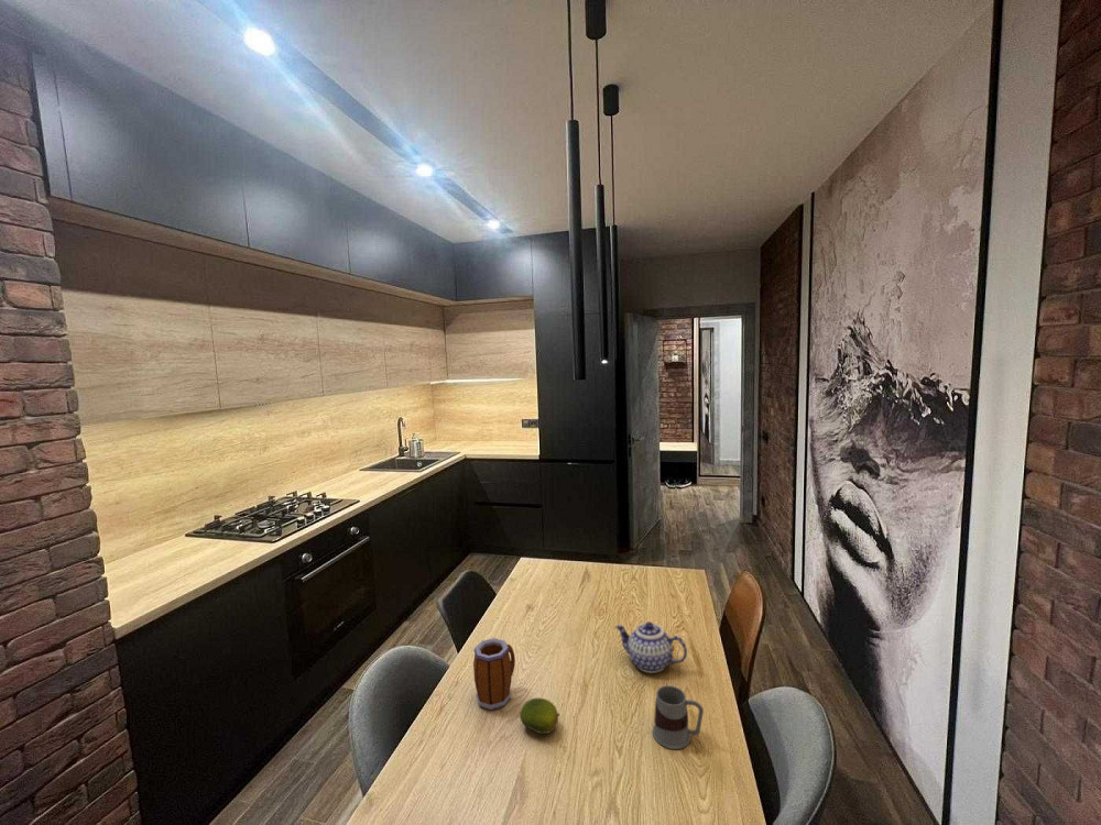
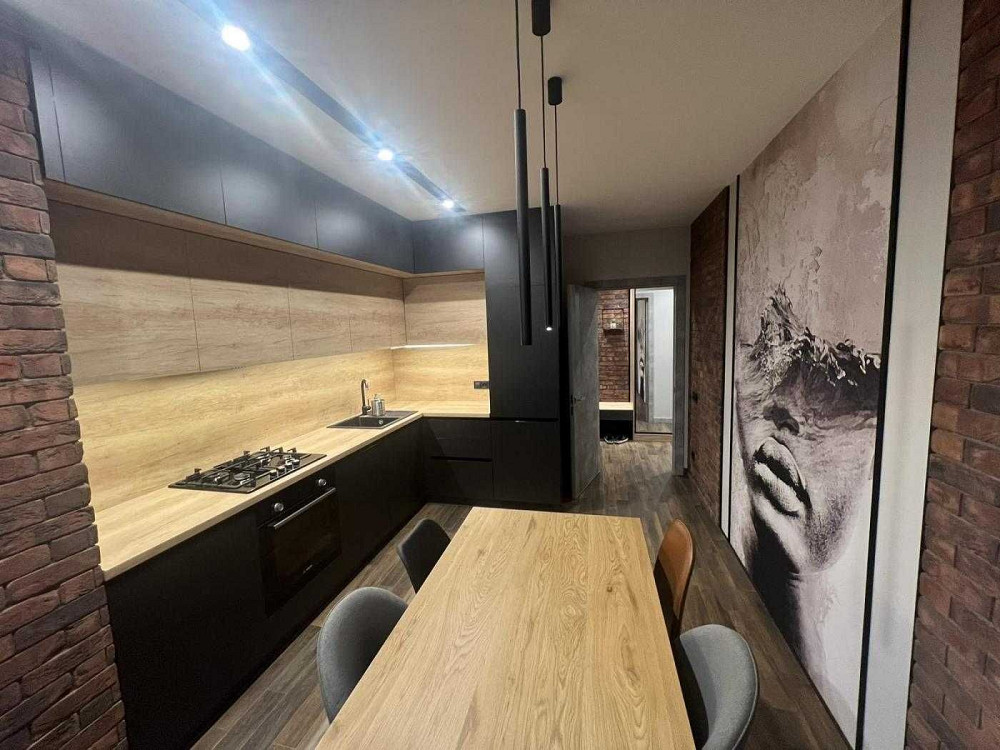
- mug (677, 716)
- teapot (650, 644)
- fruit (539, 714)
- mug (494, 670)
